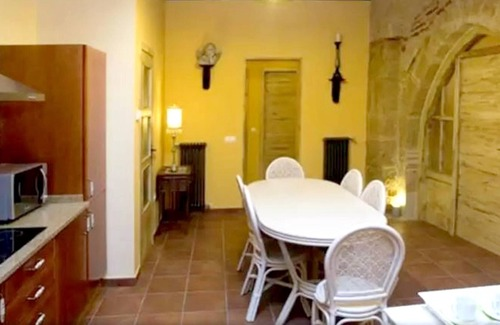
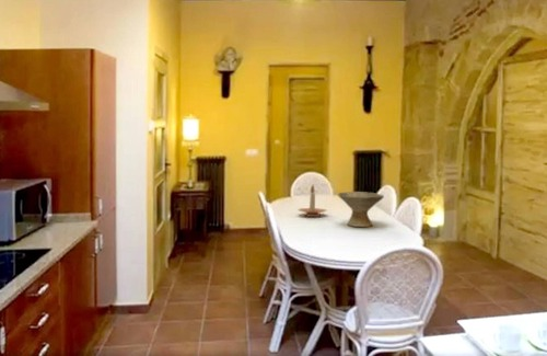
+ candle holder (312, 199)
+ bowl (359, 209)
